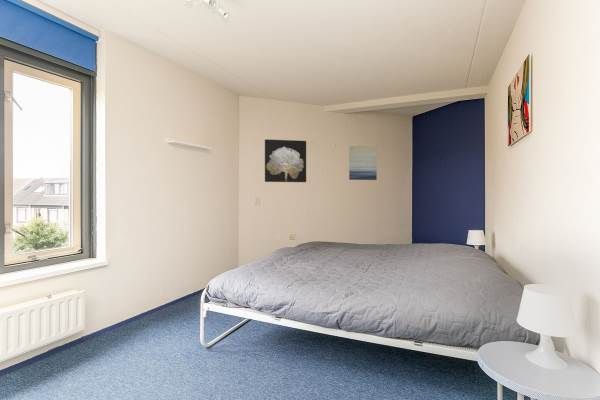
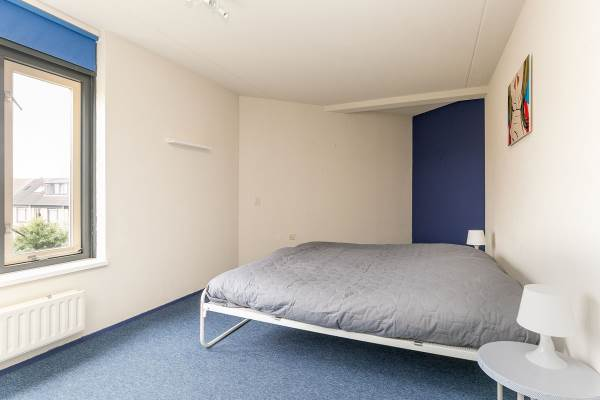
- wall art (285, 161)
- wall art (363, 163)
